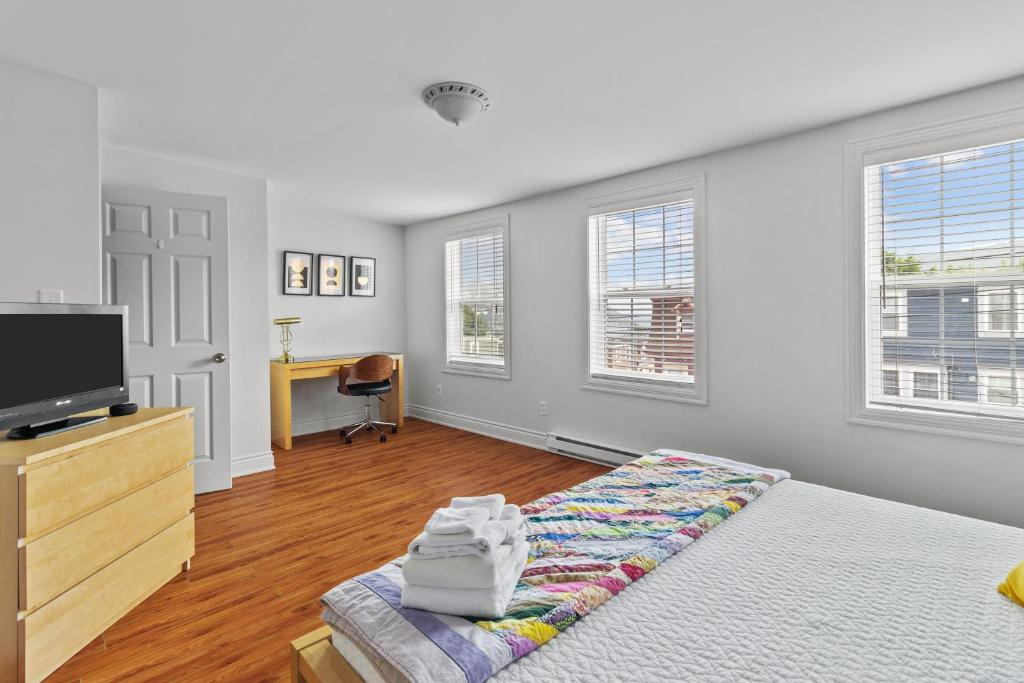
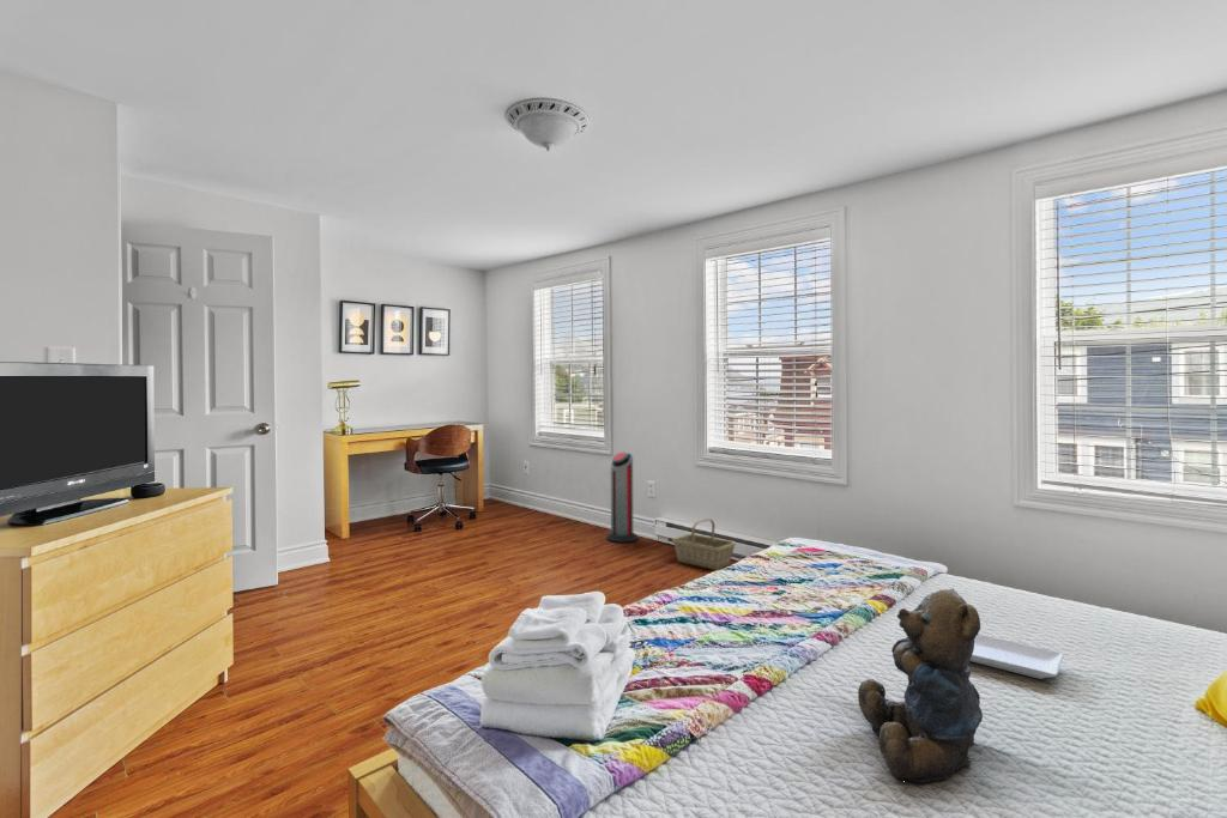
+ tray (990, 653)
+ basket (703, 541)
+ teddy bear (923, 672)
+ air purifier (622, 495)
